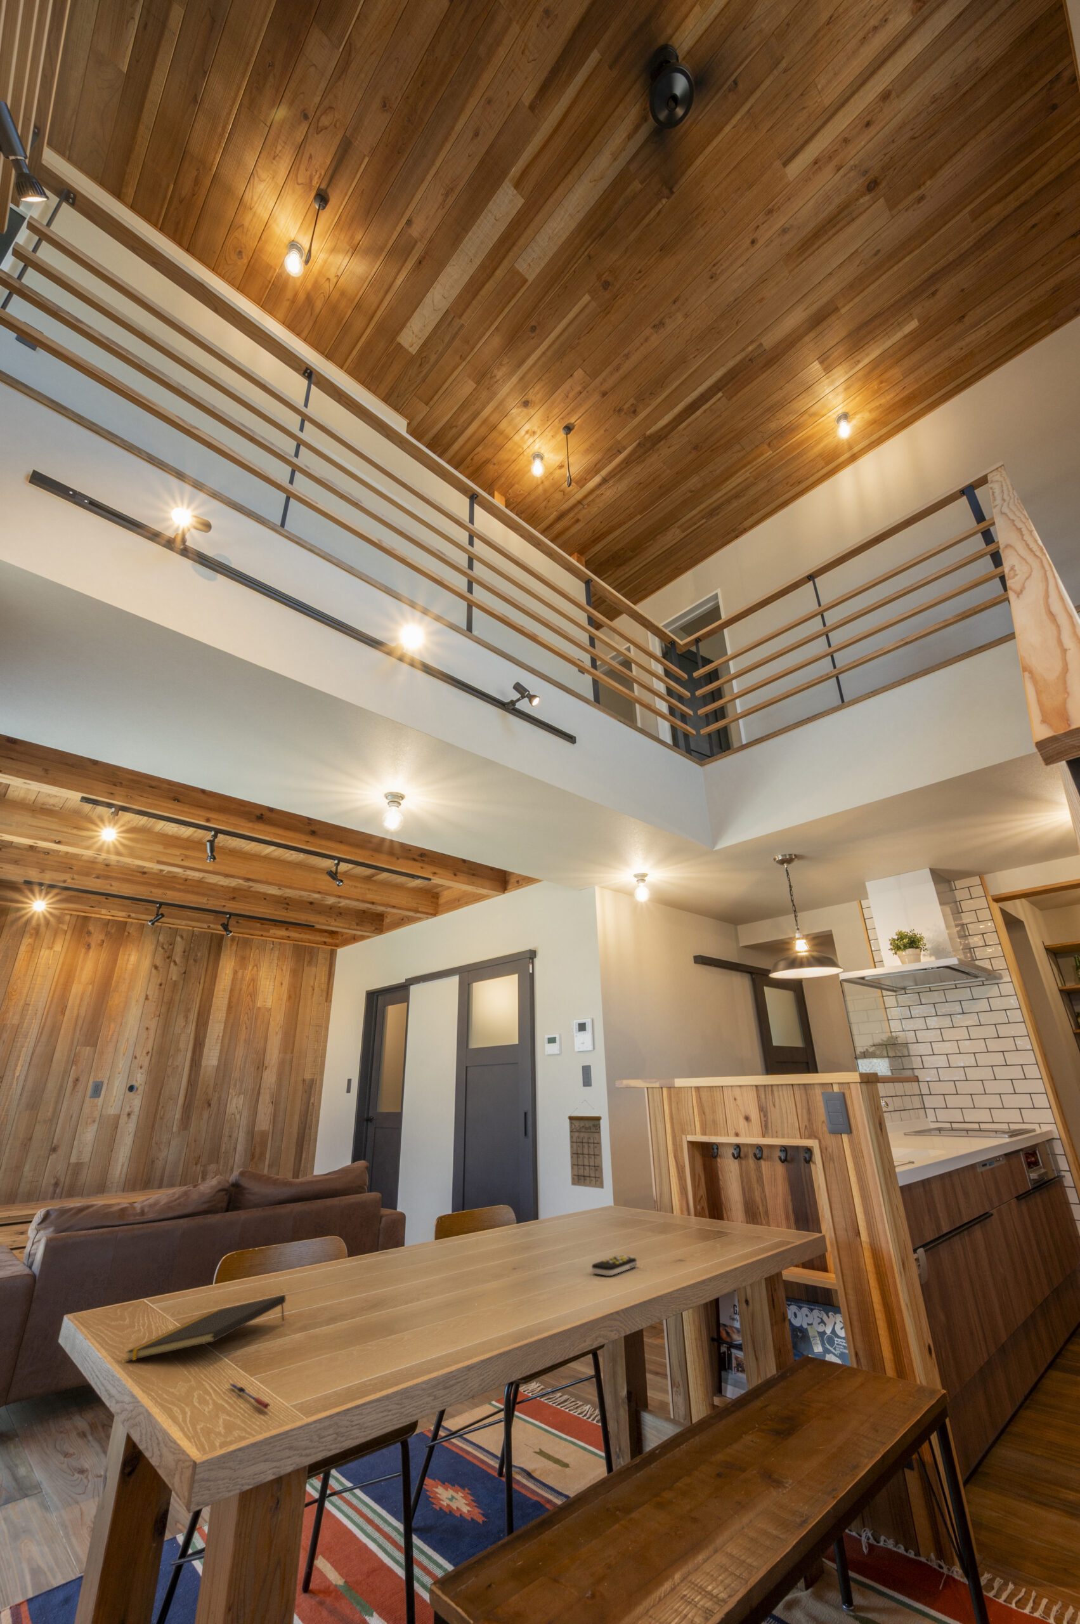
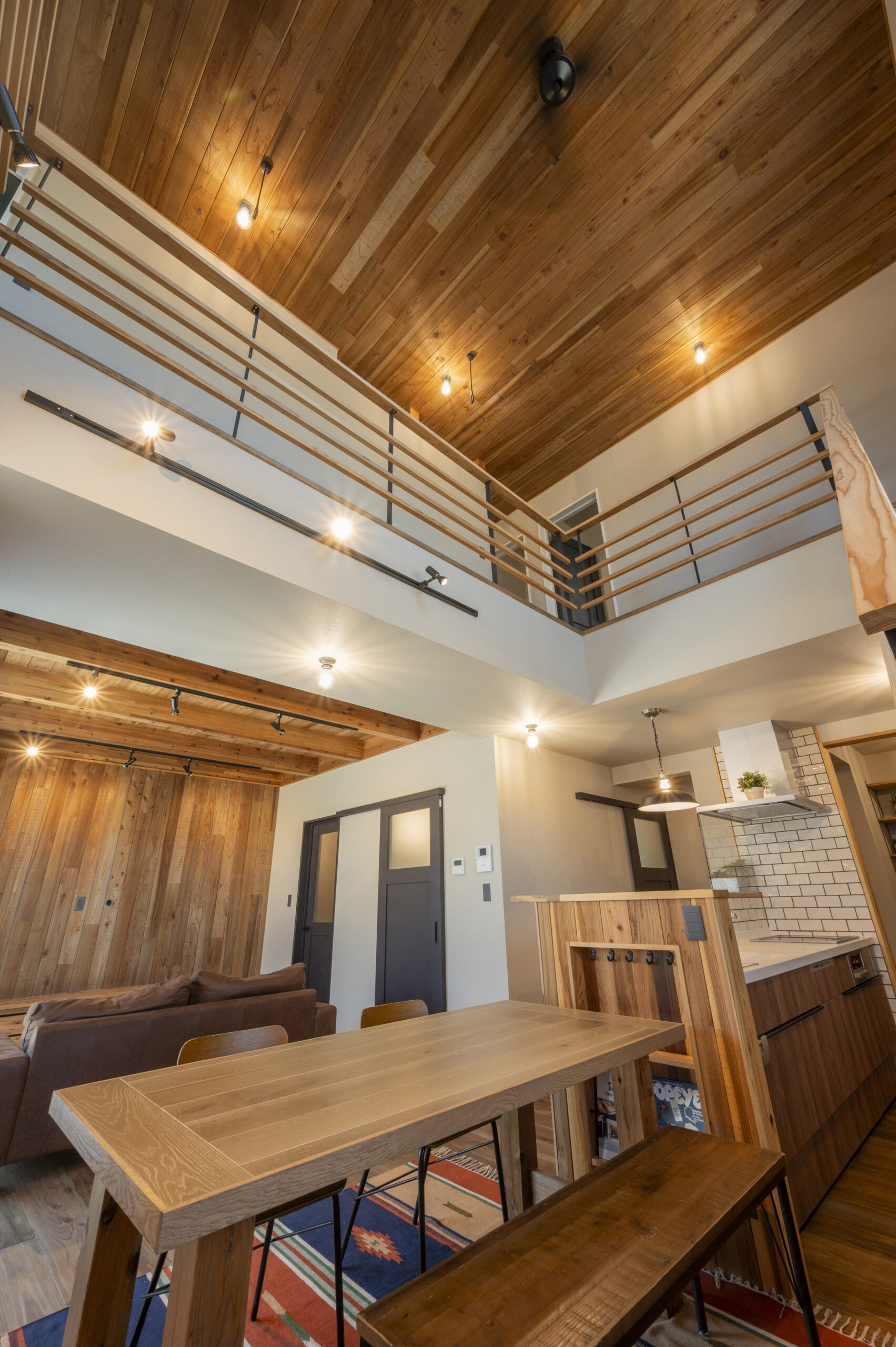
- remote control (615, 1265)
- pen (248, 1393)
- notepad (211, 1325)
- calendar (586, 1142)
